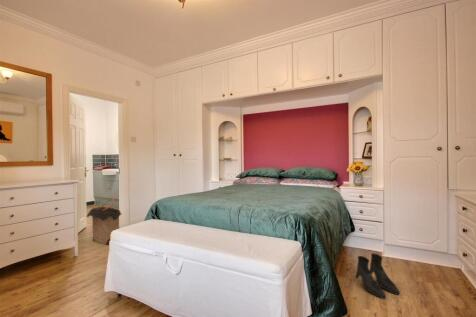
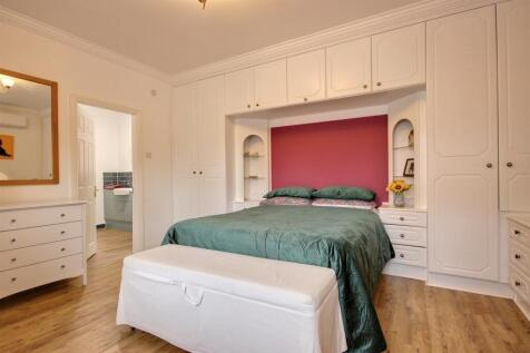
- boots (376, 272)
- laundry hamper (104, 220)
